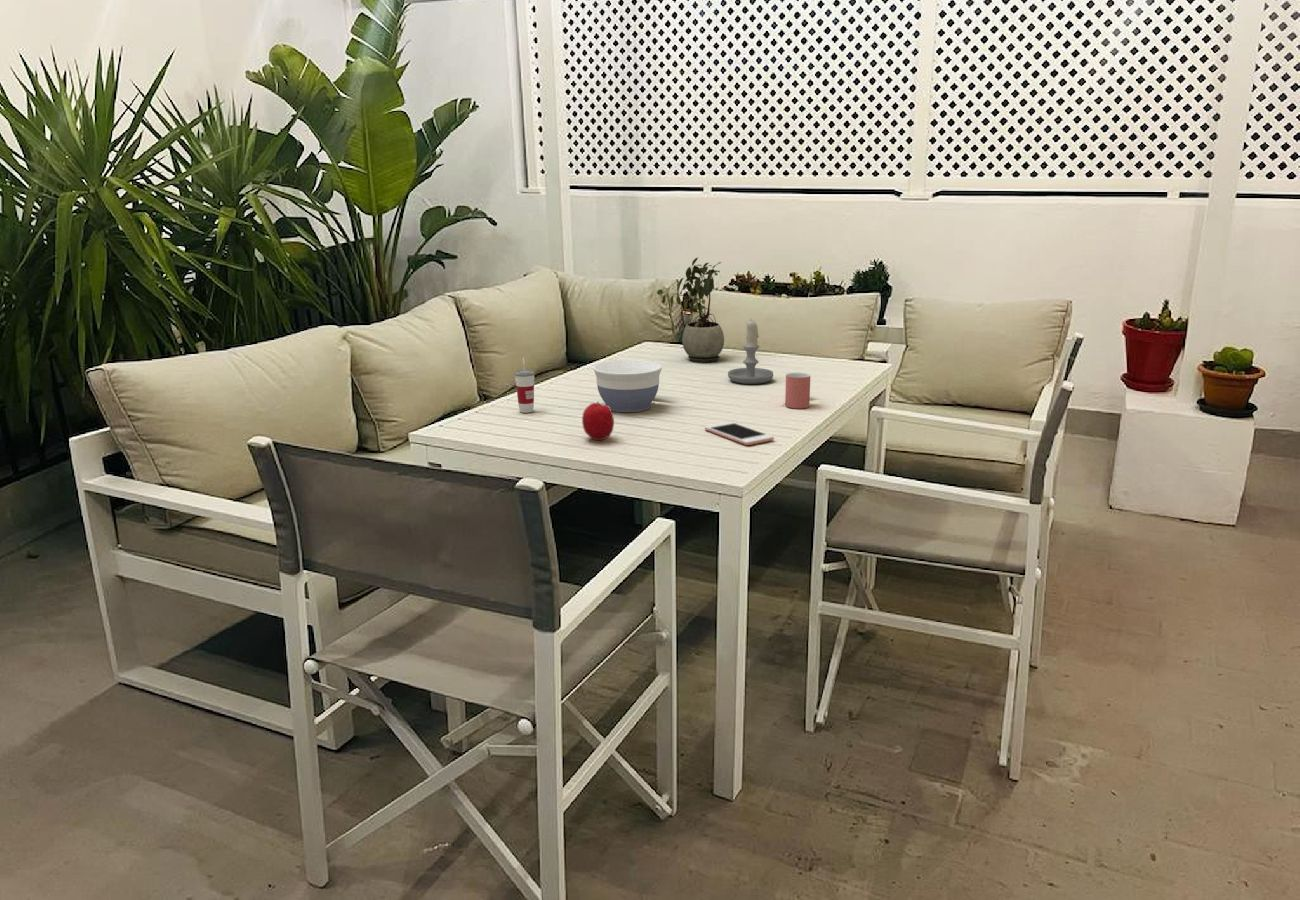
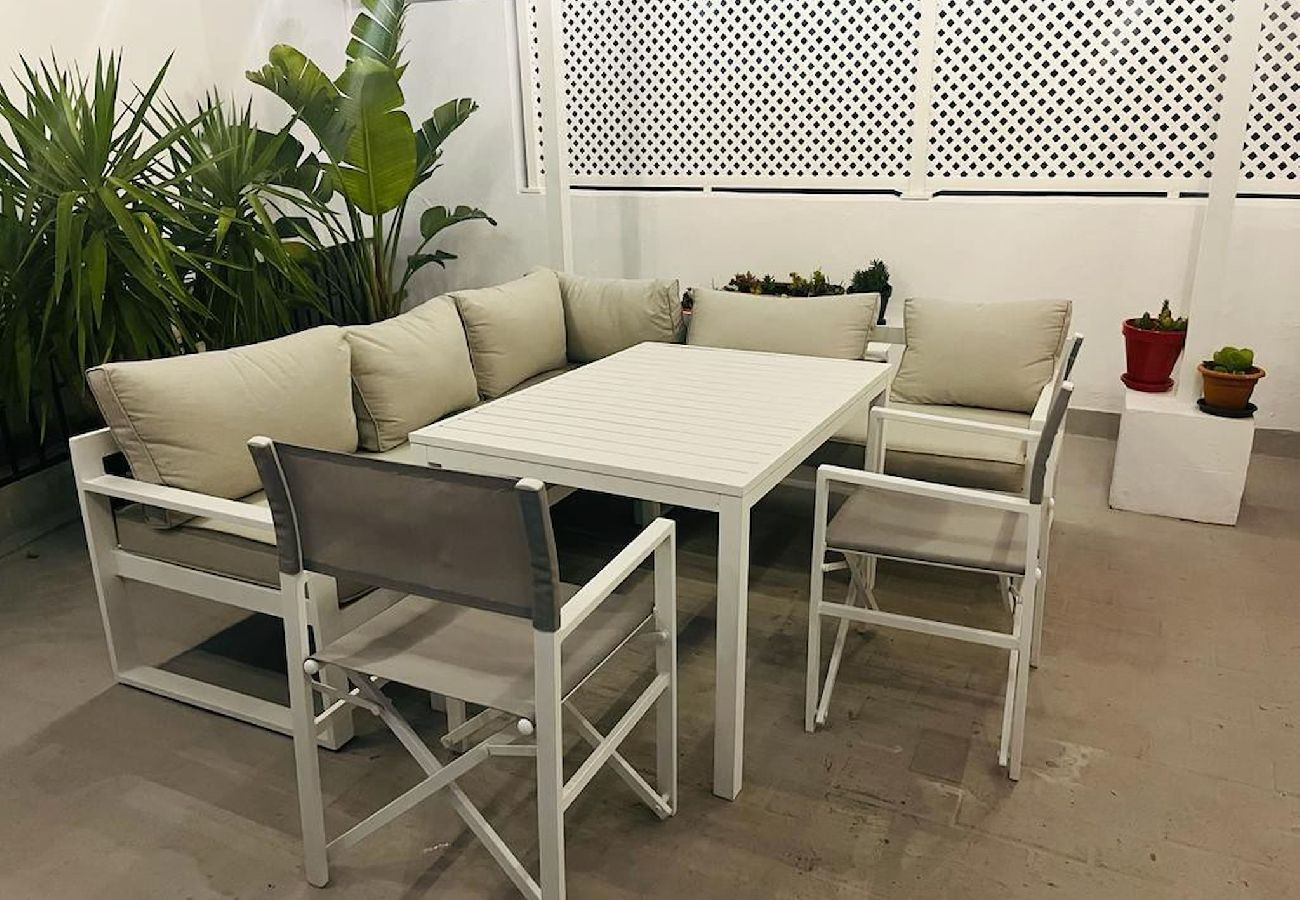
- cup (525, 384)
- candle (751, 350)
- potted plant (694, 310)
- bowl (628, 386)
- cup (798, 389)
- cell phone (738, 433)
- fruit (597, 419)
